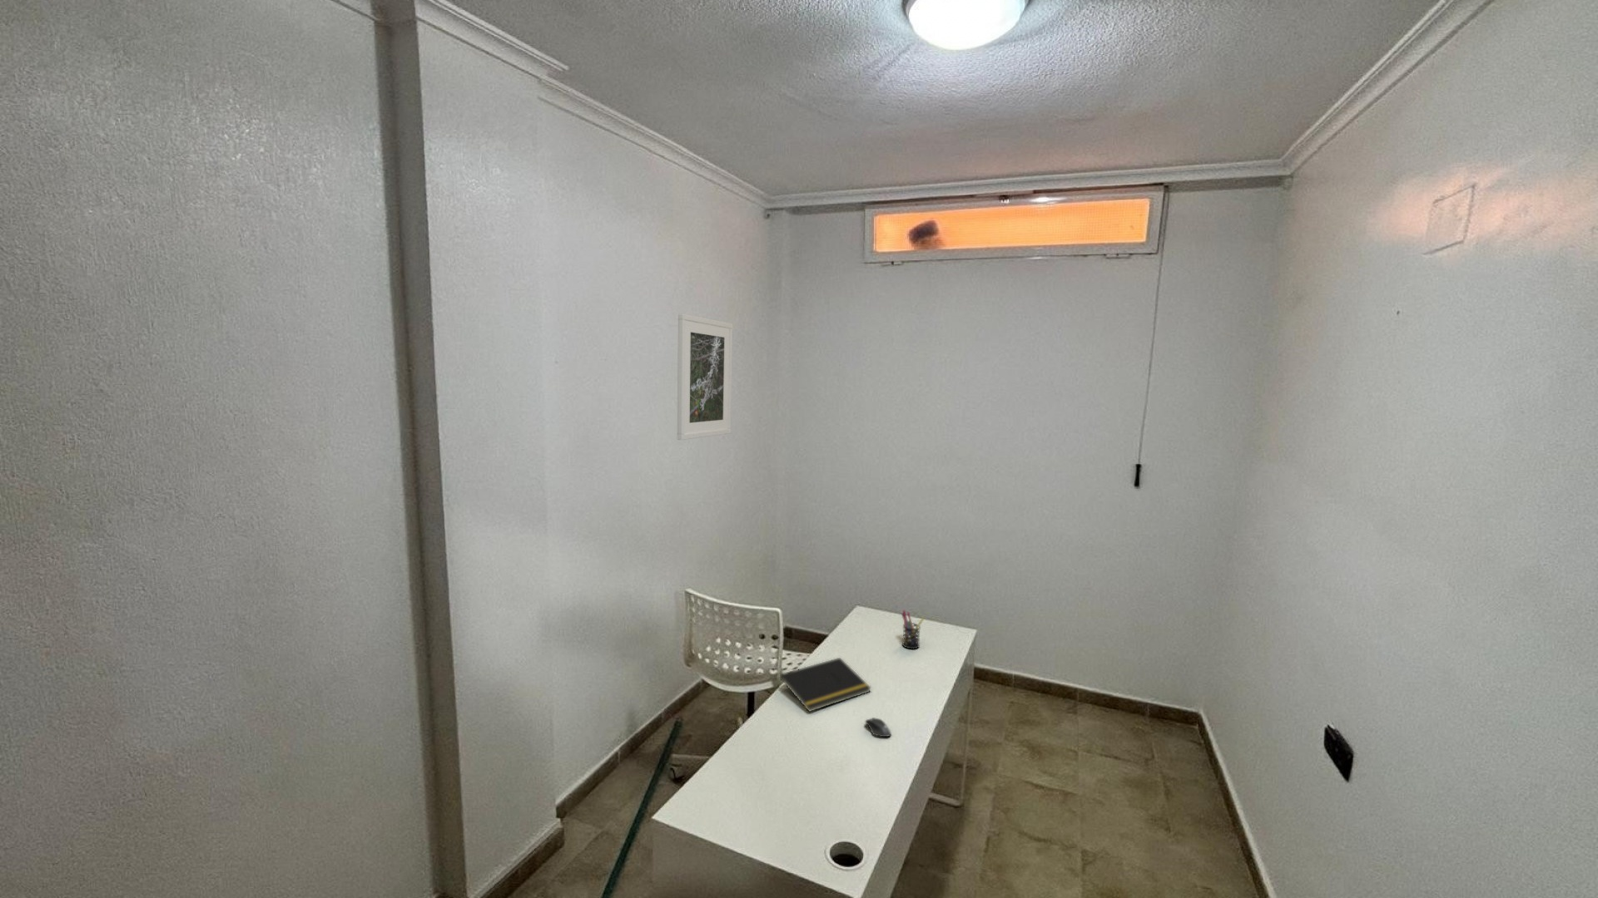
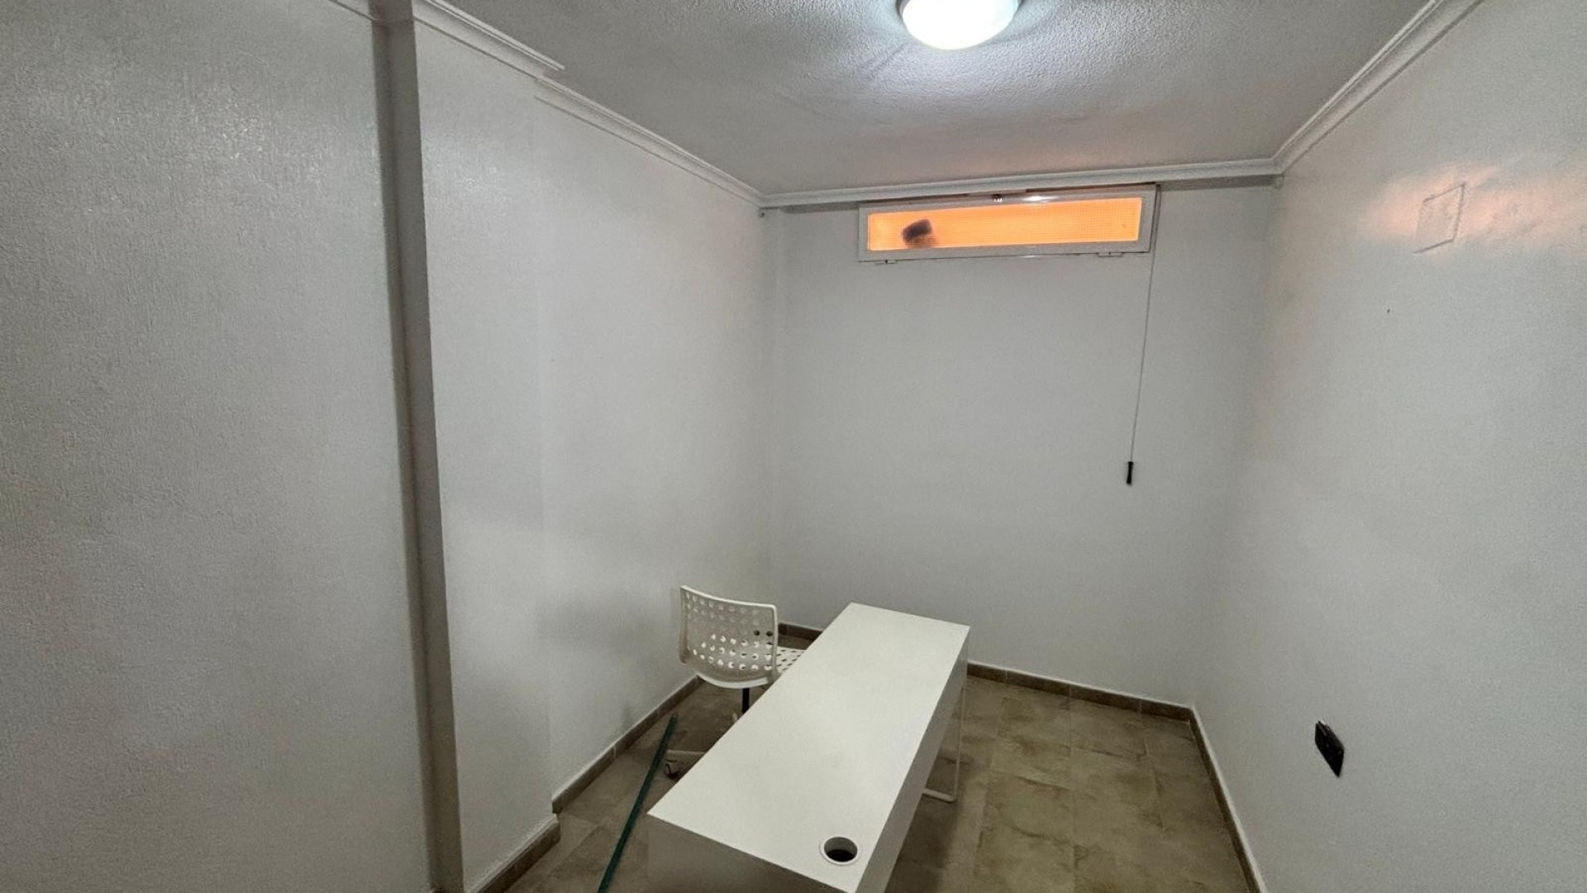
- notepad (825, 683)
- computer mouse (877, 725)
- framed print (707, 378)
- pen holder (910, 628)
